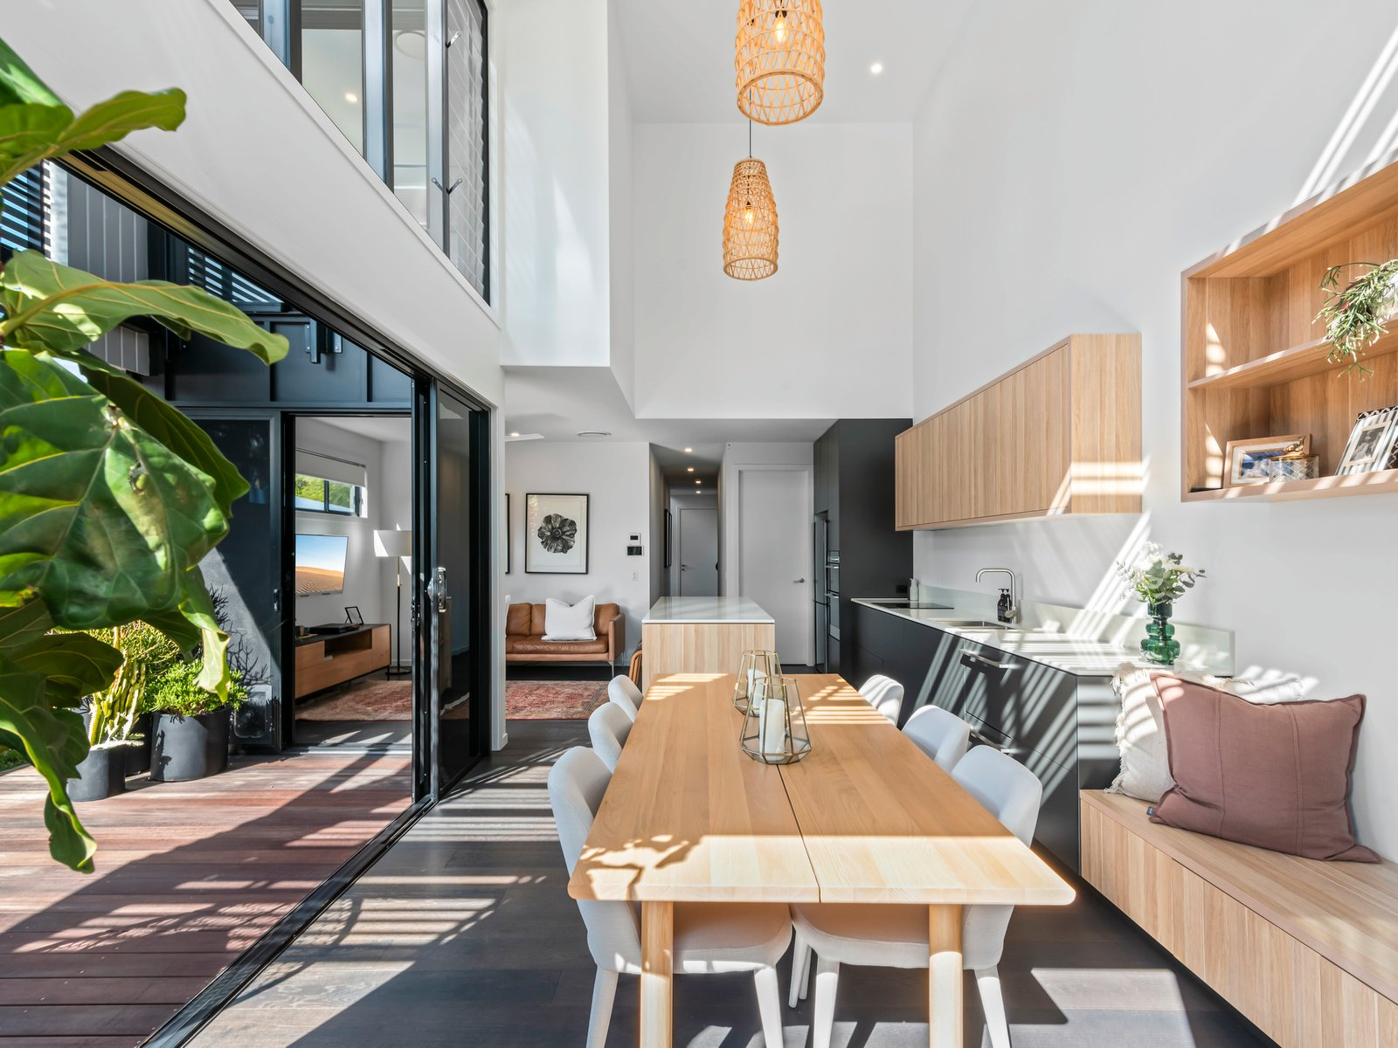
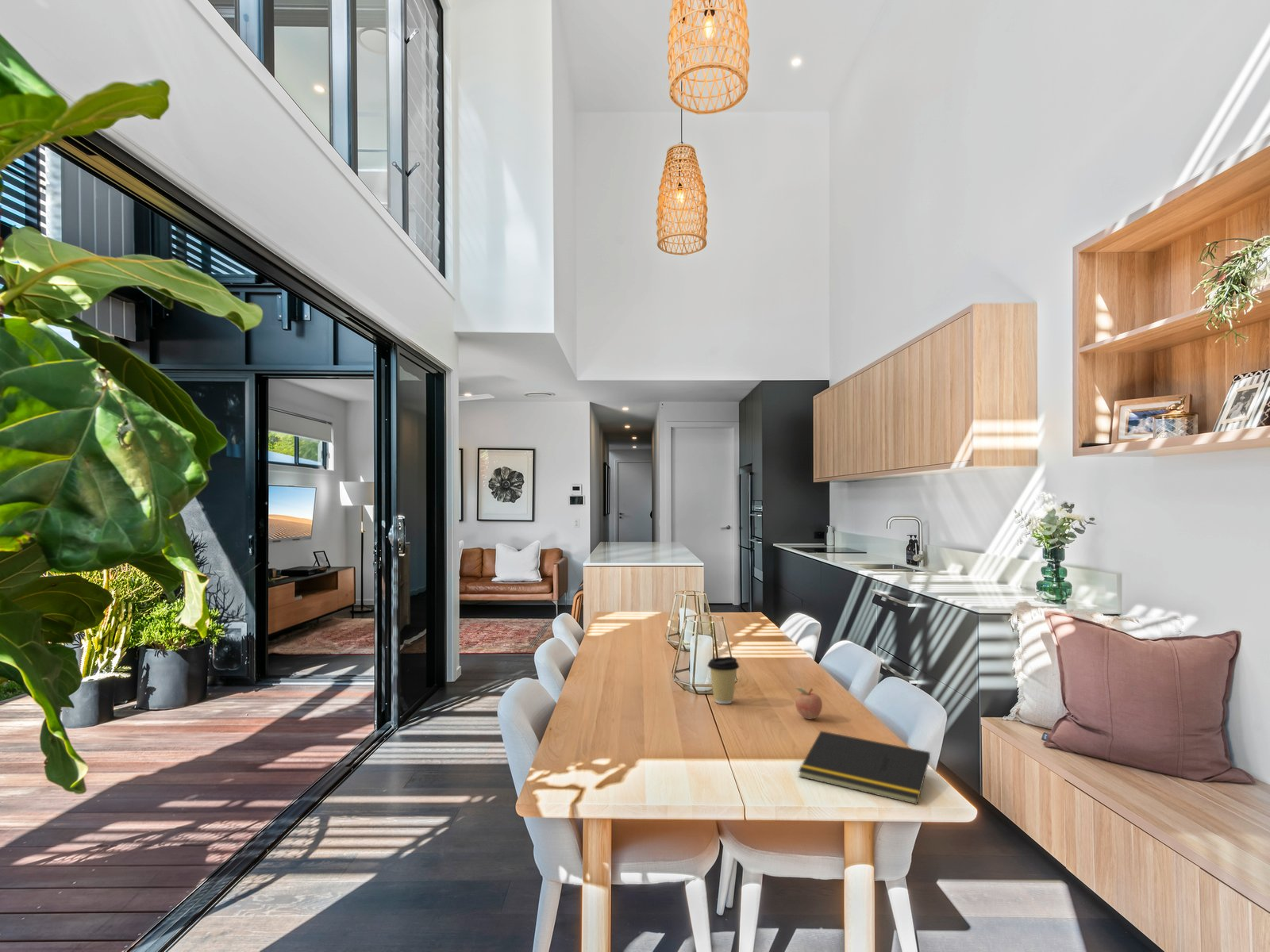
+ coffee cup (723, 680)
+ fruit (808, 702)
+ notepad (864, 764)
